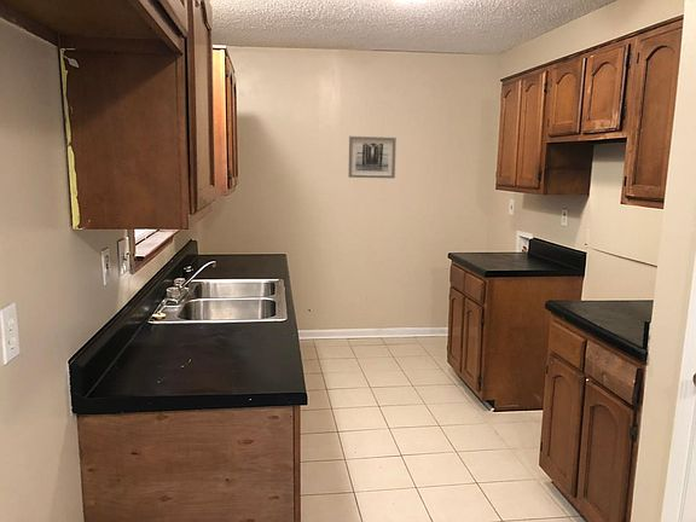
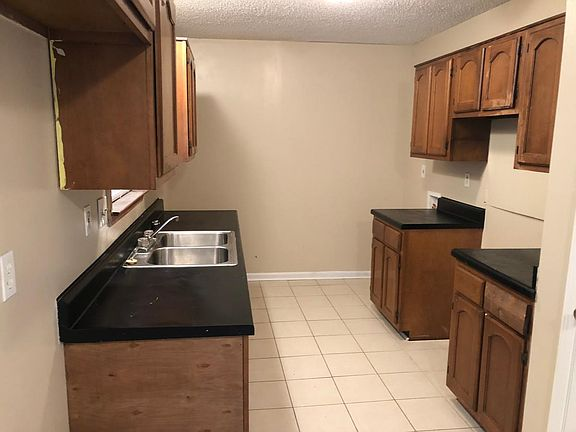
- wall art (372, 157)
